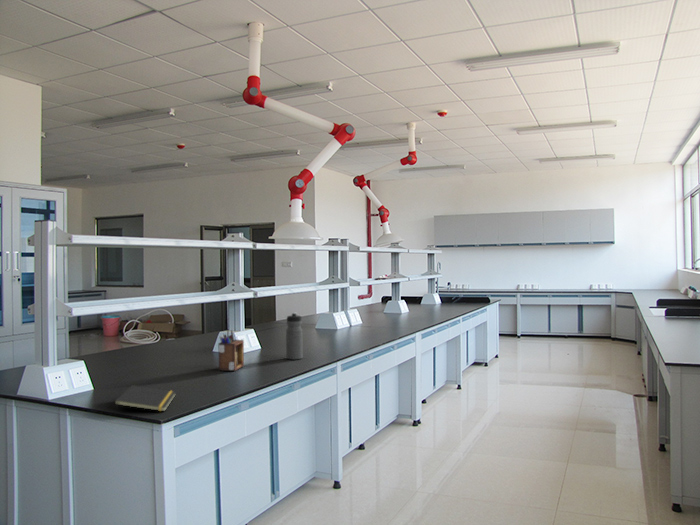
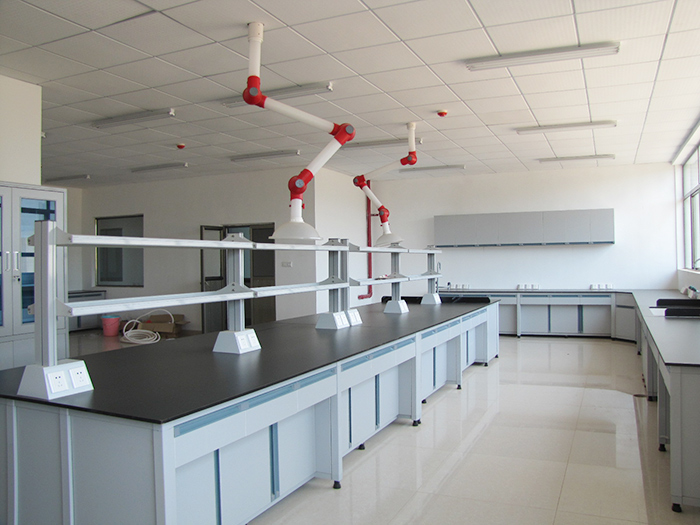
- notepad (147, 397)
- desk organizer (231, 349)
- water bottle (294, 335)
